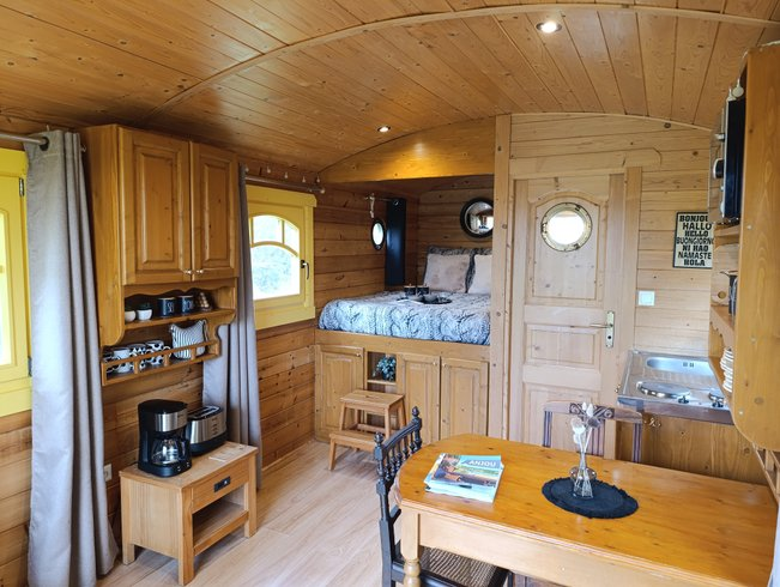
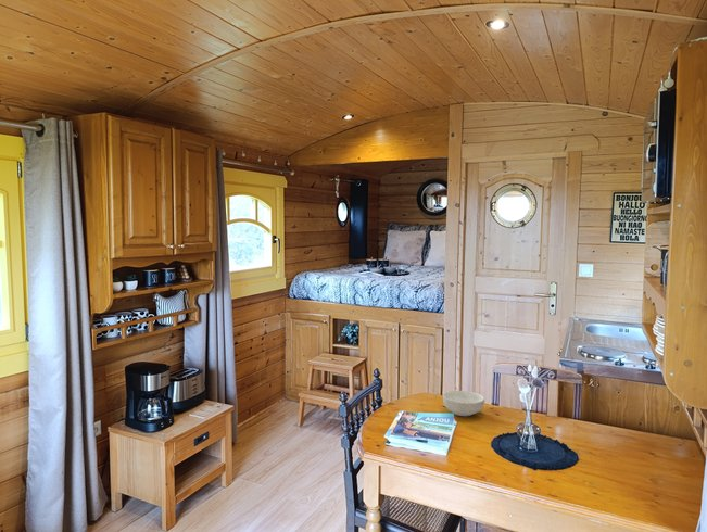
+ cereal bowl (463, 404)
